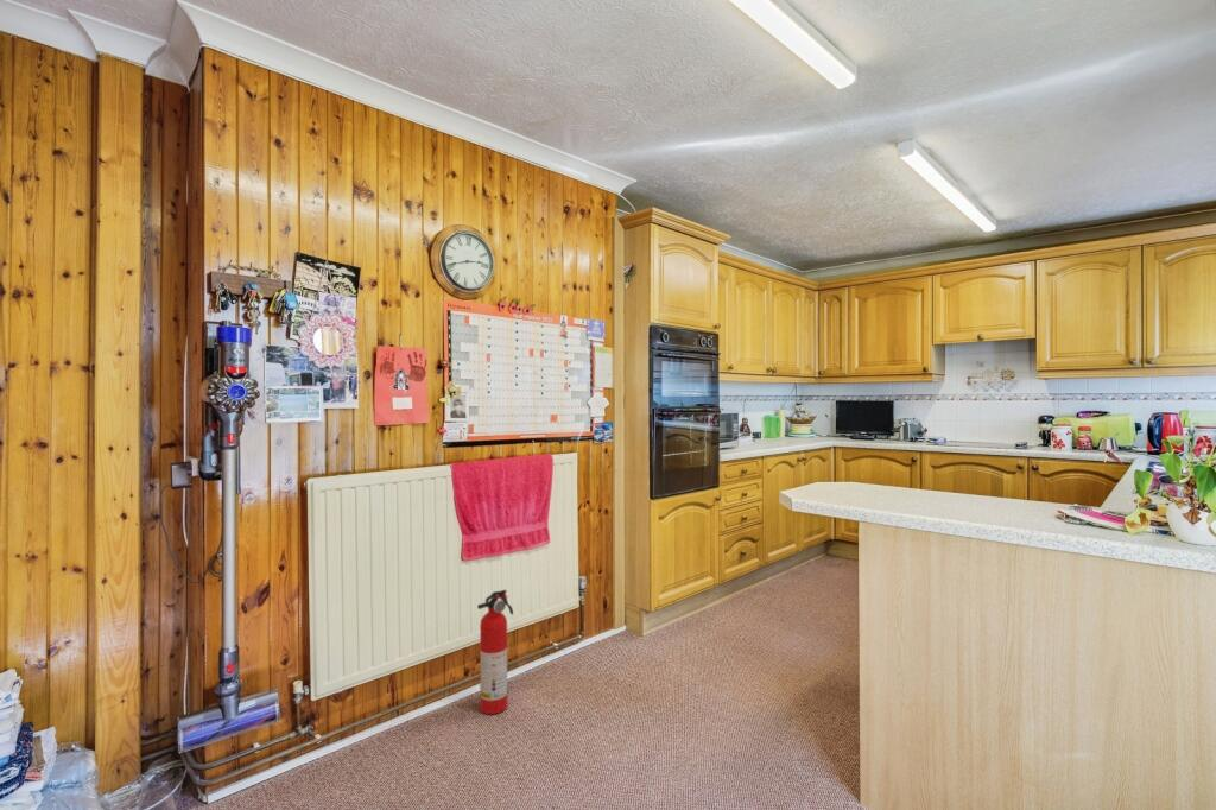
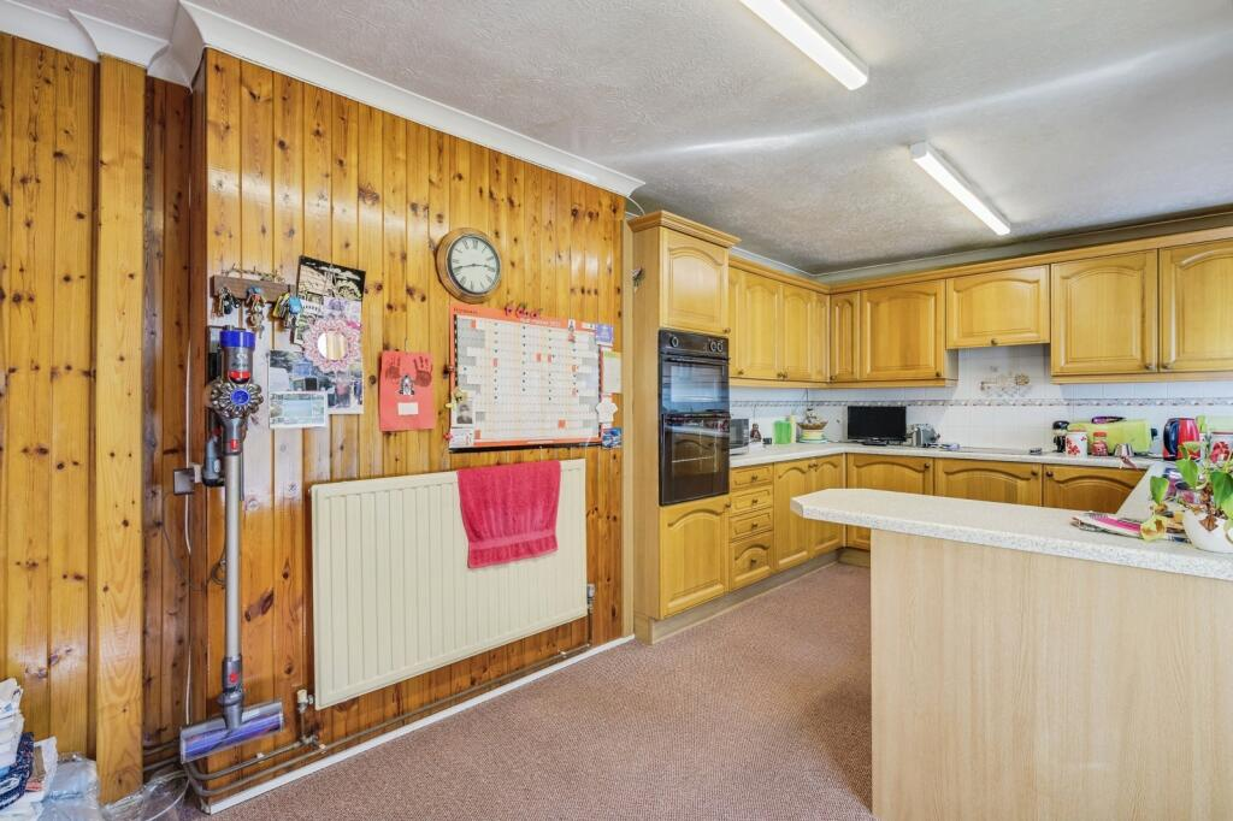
- fire extinguisher (495, 648)
